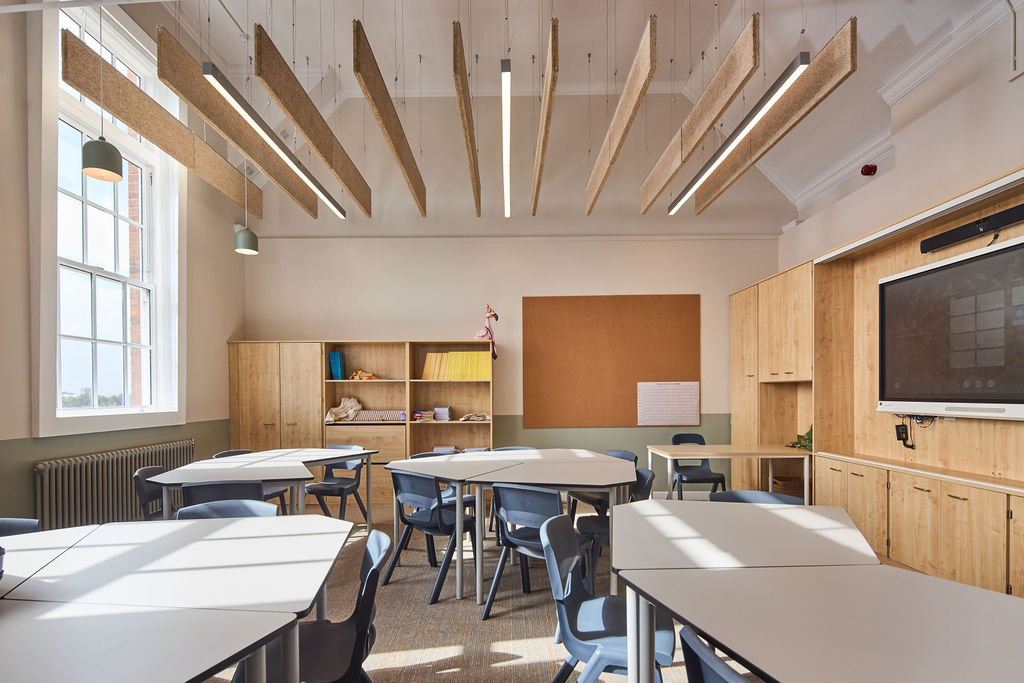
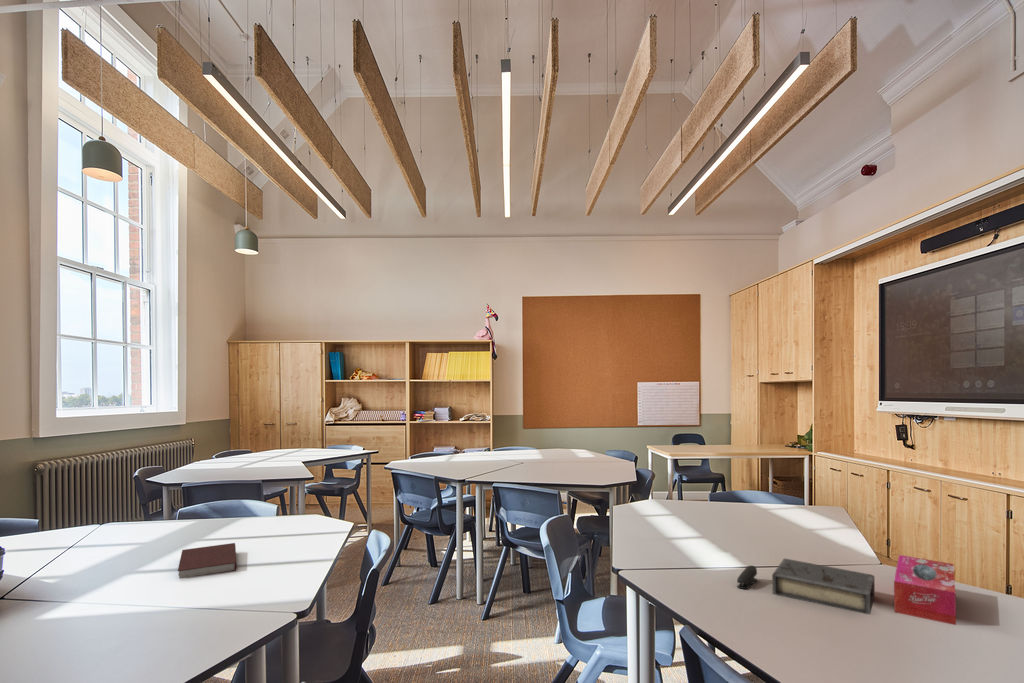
+ notebook (208, 559)
+ stapler (747, 576)
+ tissue box (925, 587)
+ book (823, 584)
